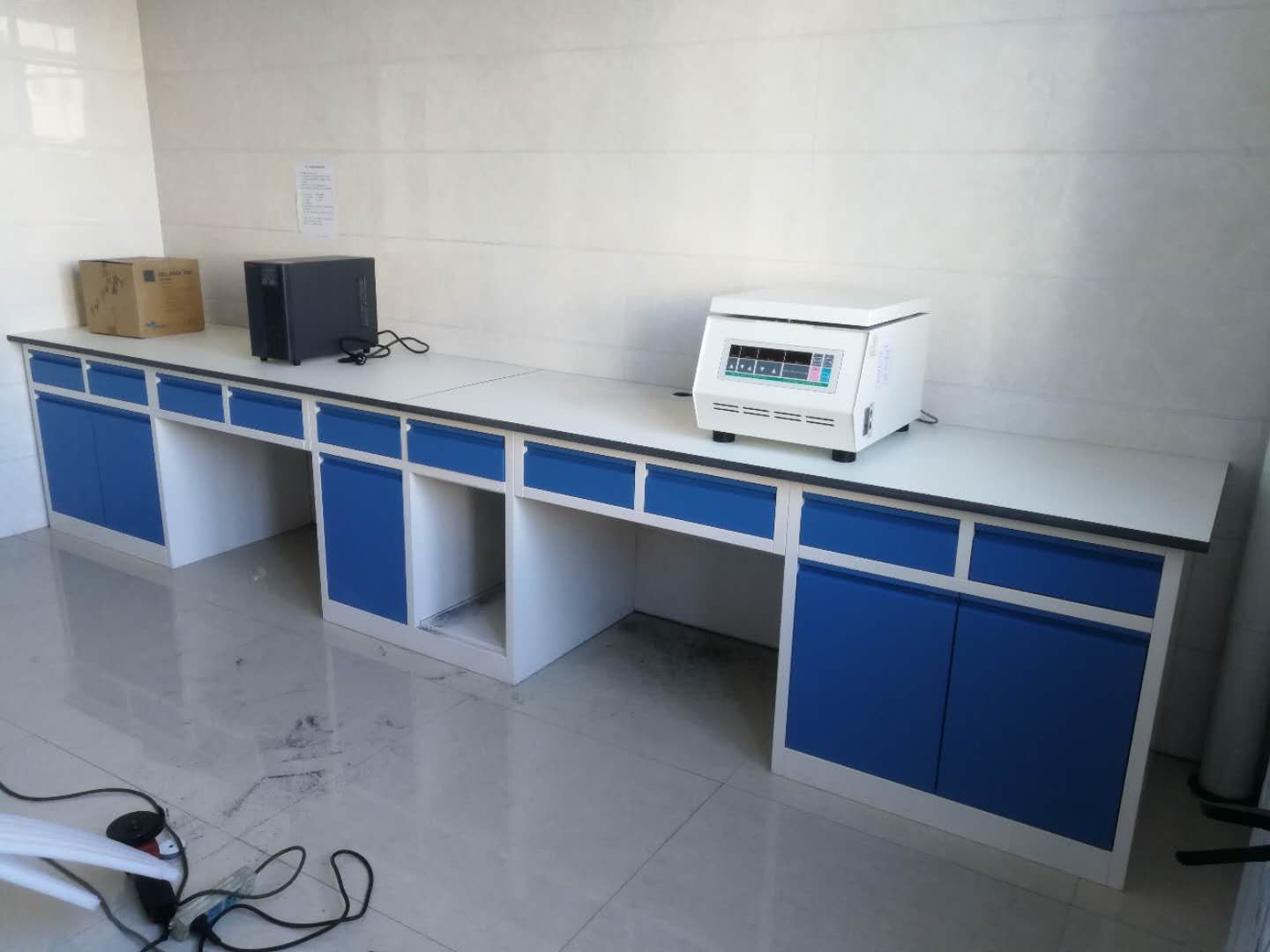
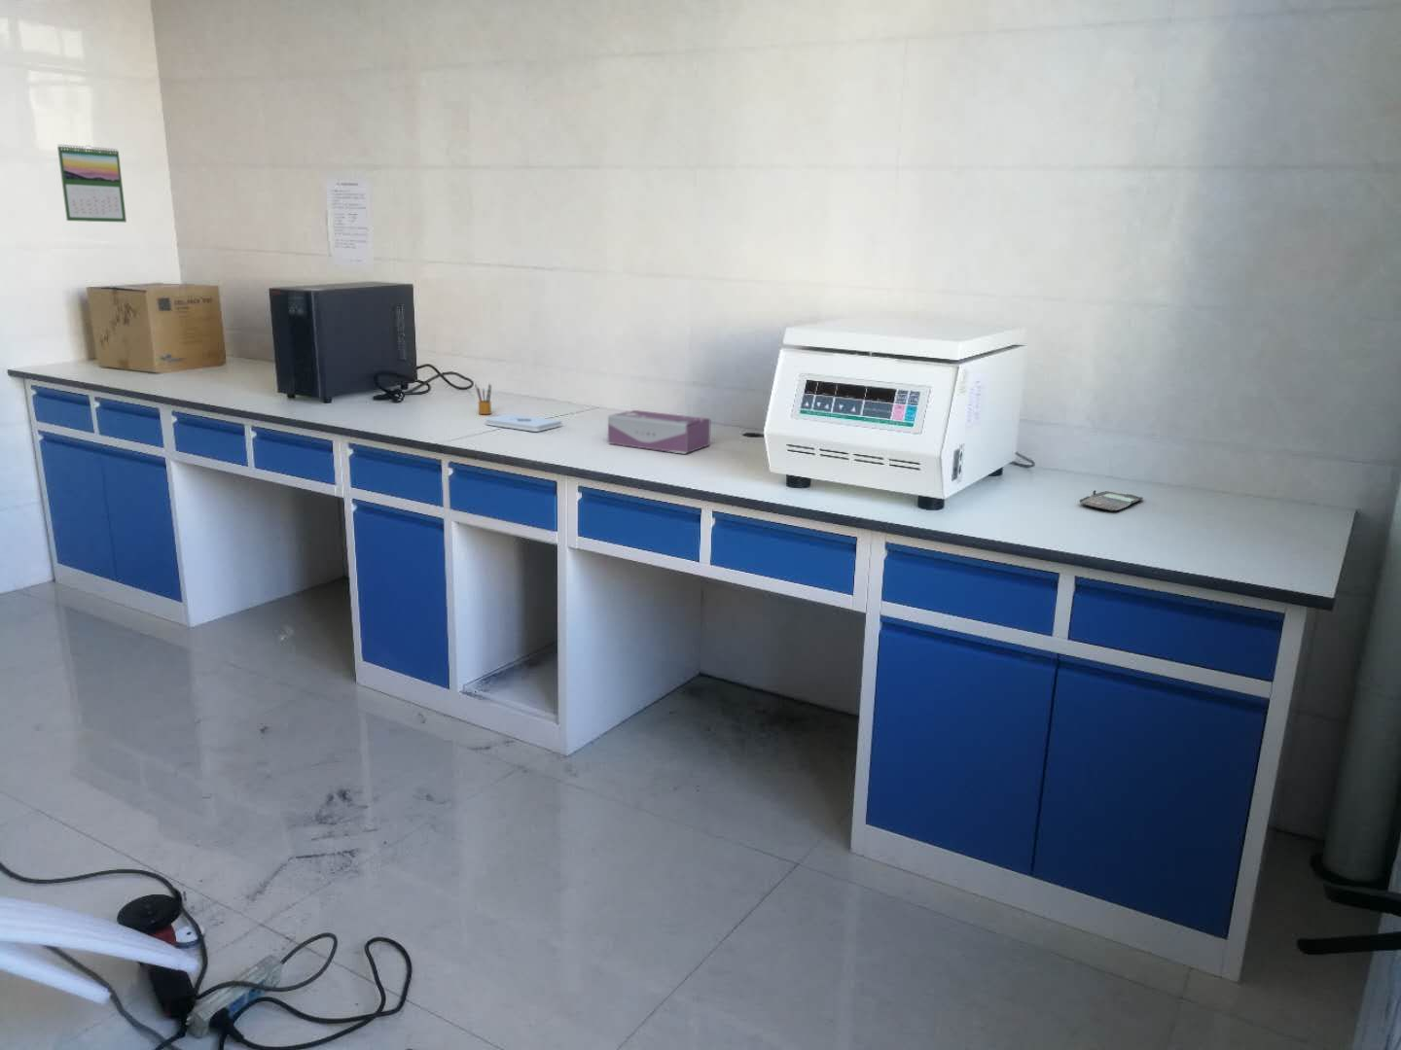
+ notepad (523, 422)
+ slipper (1111, 497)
+ pencil box (483, 398)
+ tissue box (659, 430)
+ calendar (93, 183)
